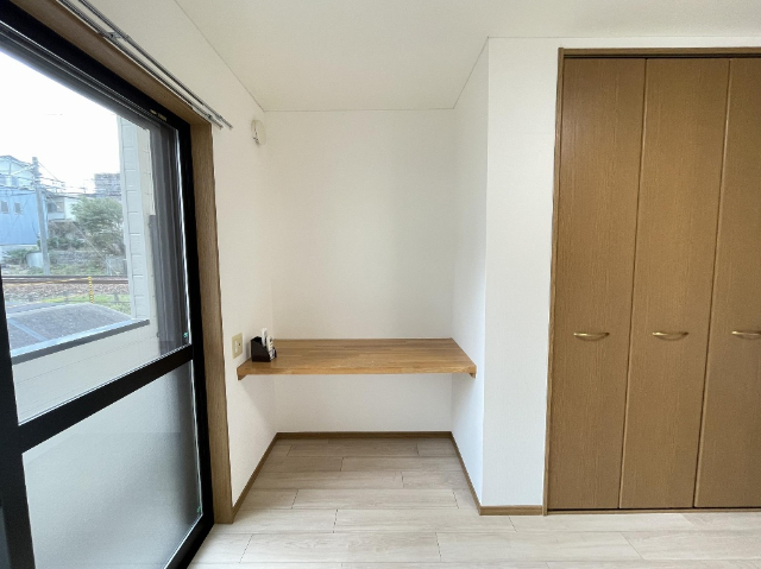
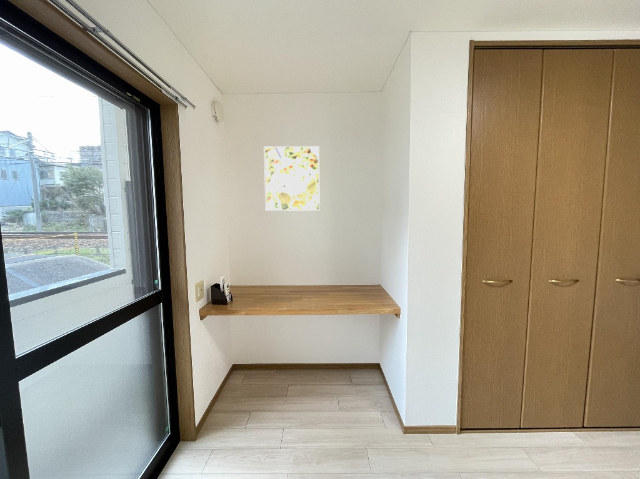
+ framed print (292, 178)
